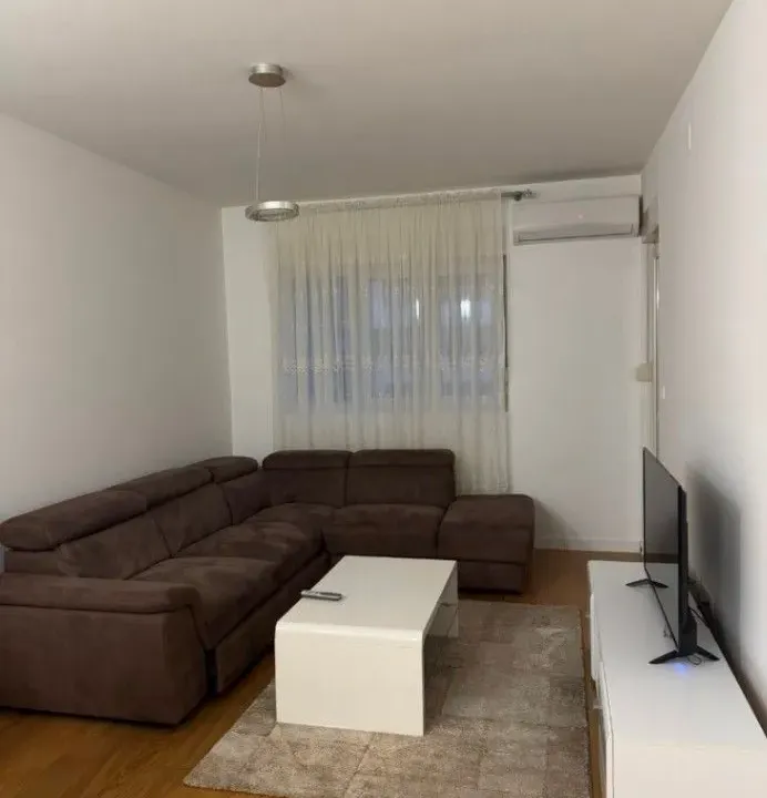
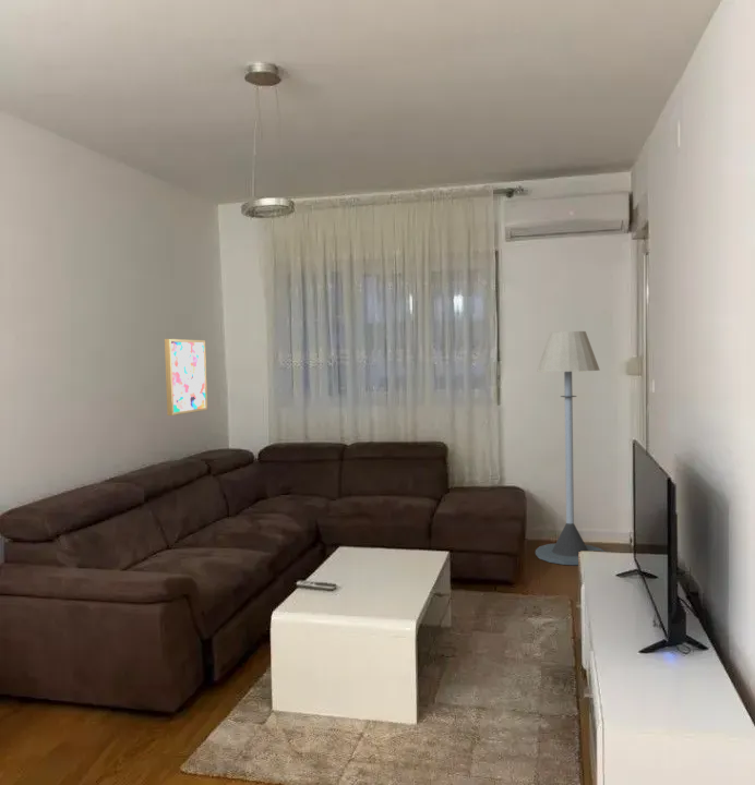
+ wall art (187, 376)
+ floor lamp (568, 444)
